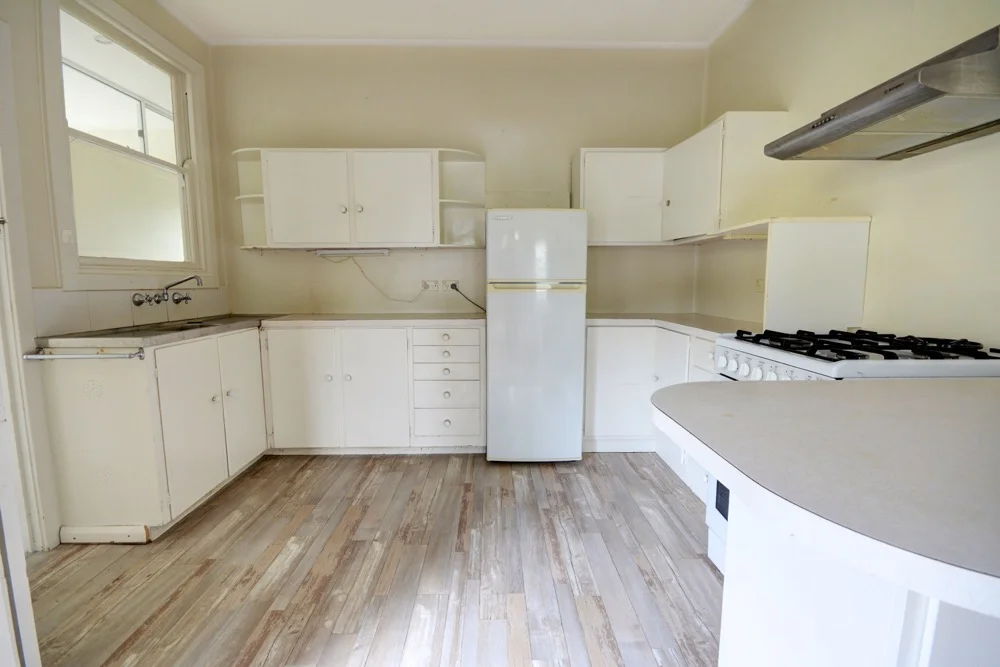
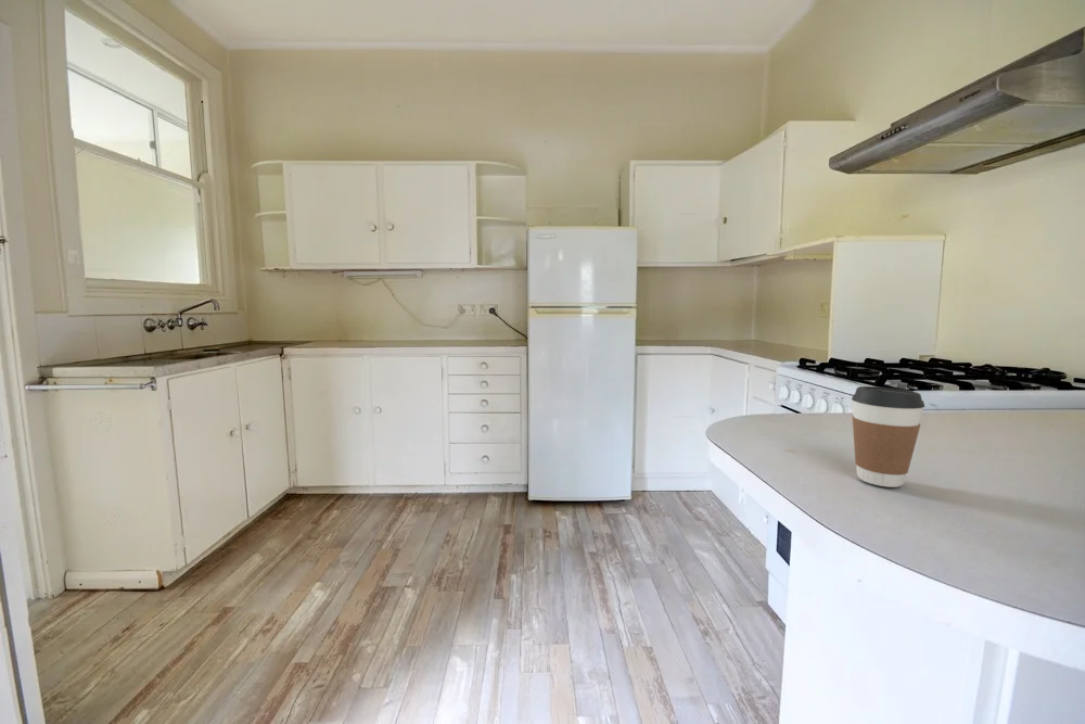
+ coffee cup (883, 435)
